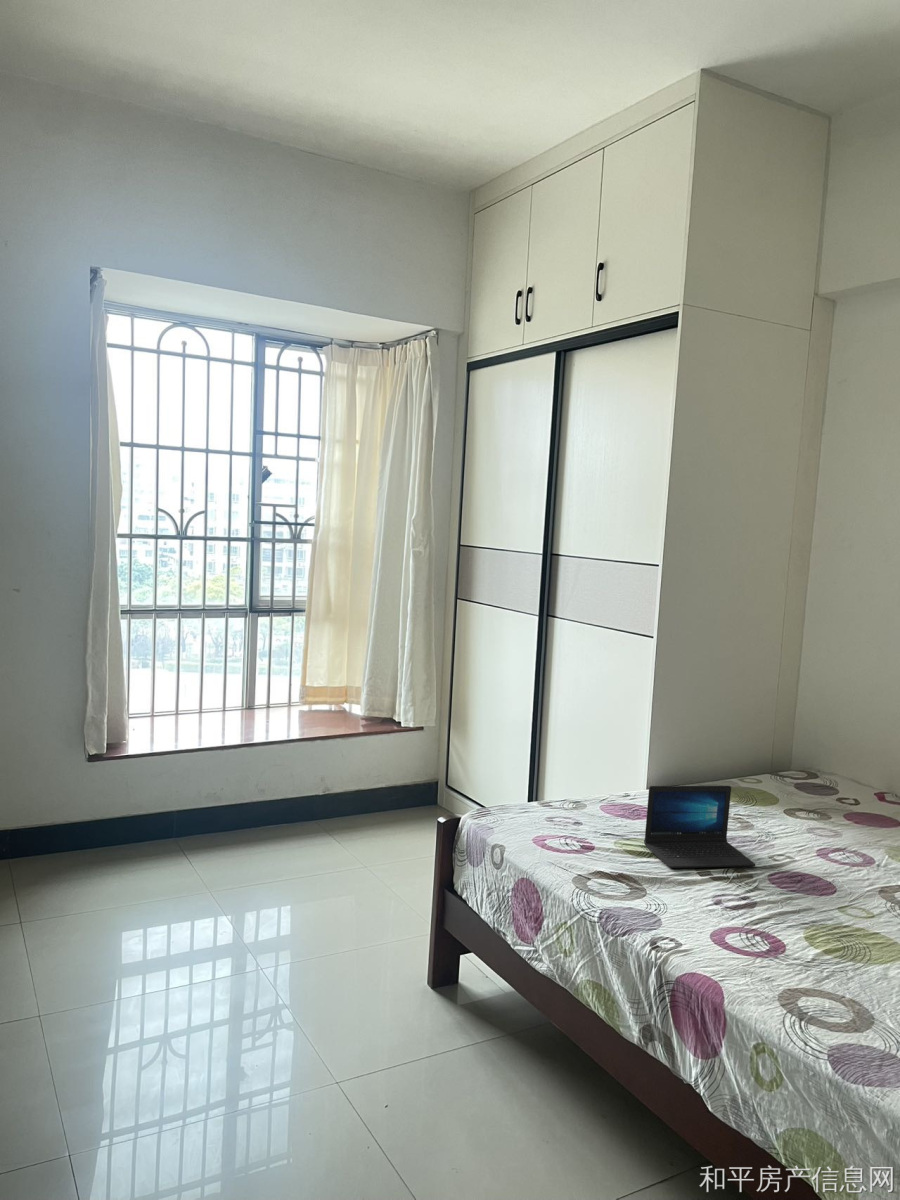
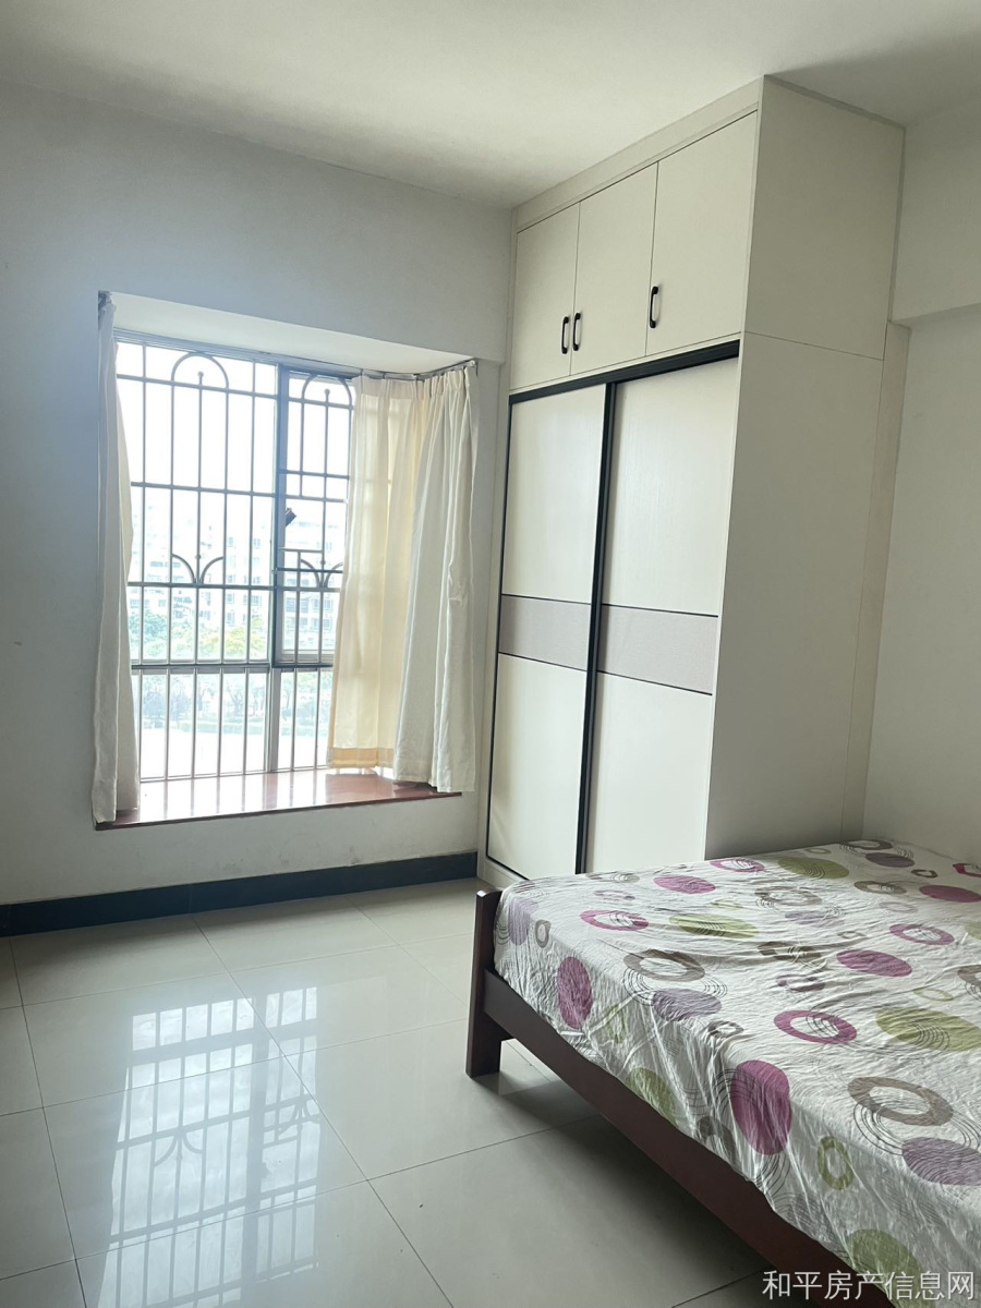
- laptop (700, 825)
